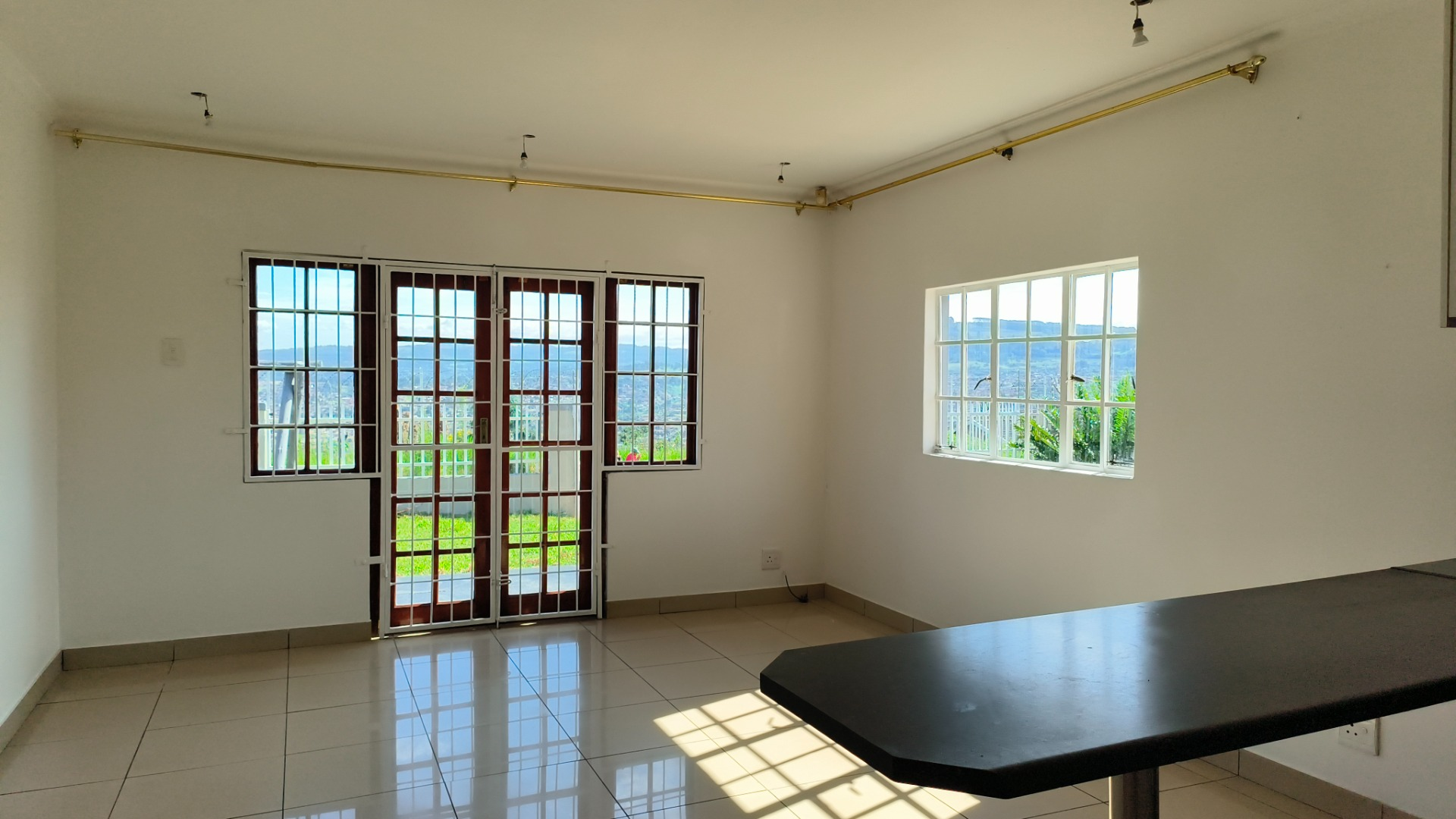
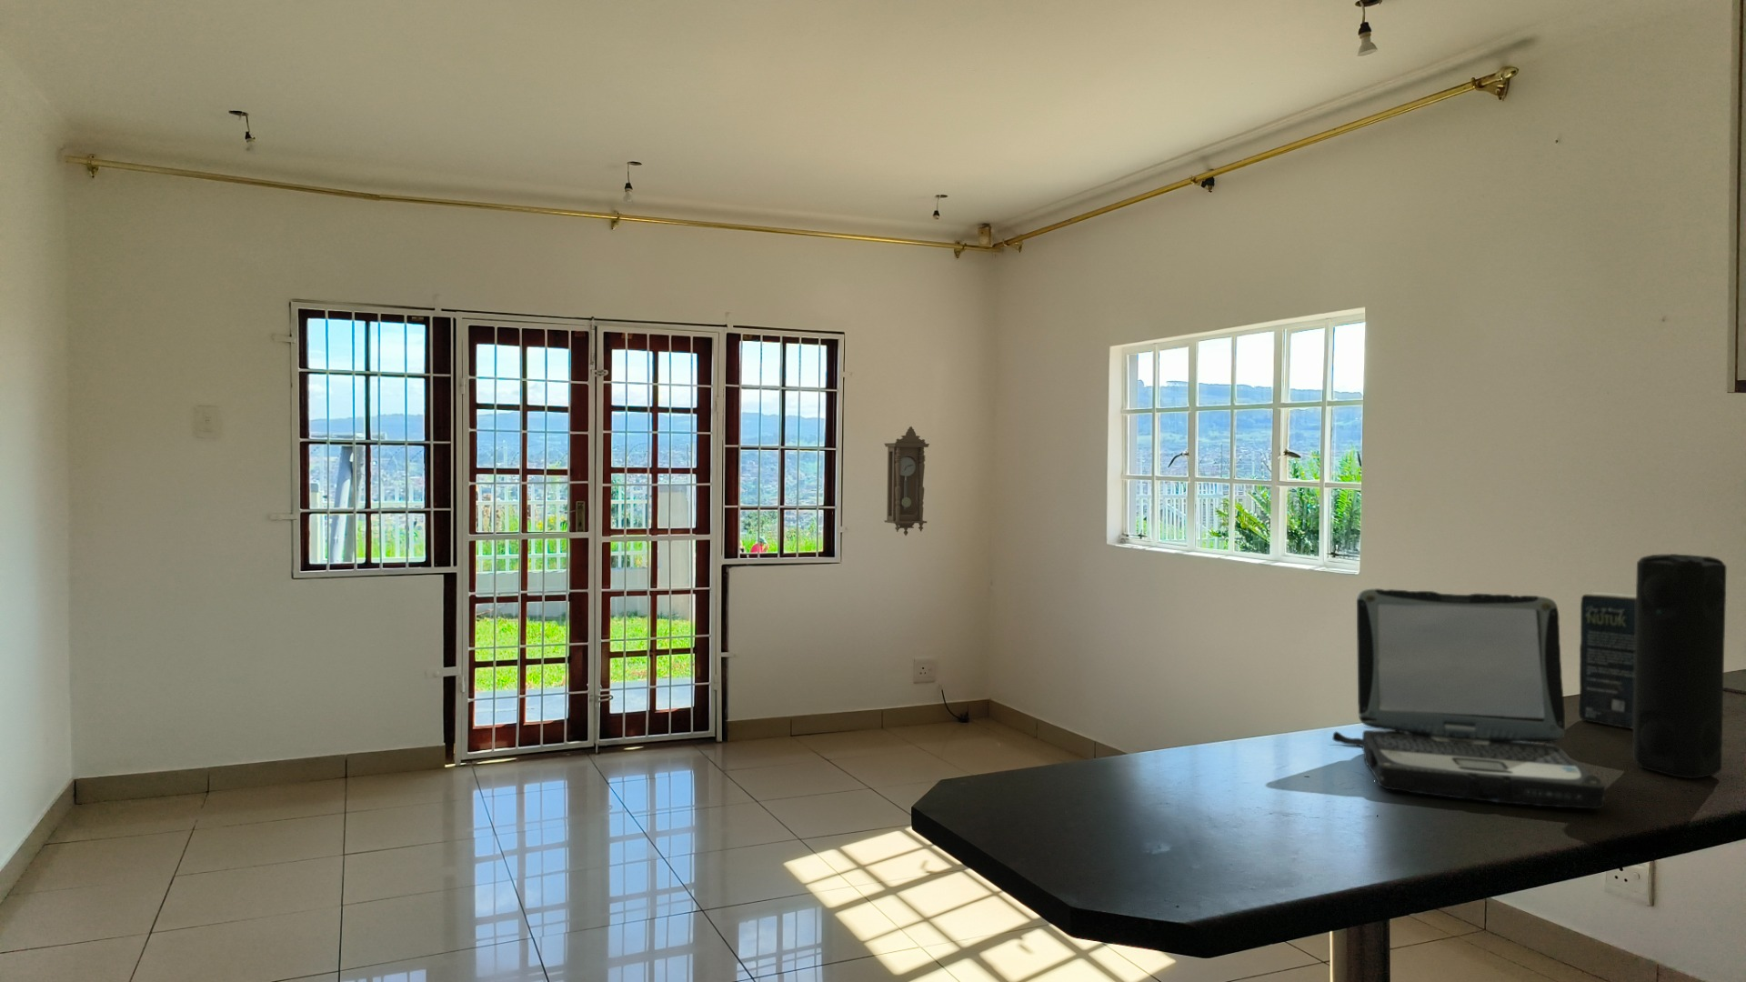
+ speaker (1679, 663)
+ pendulum clock (905, 481)
+ laptop (1464, 687)
+ book (1628, 661)
